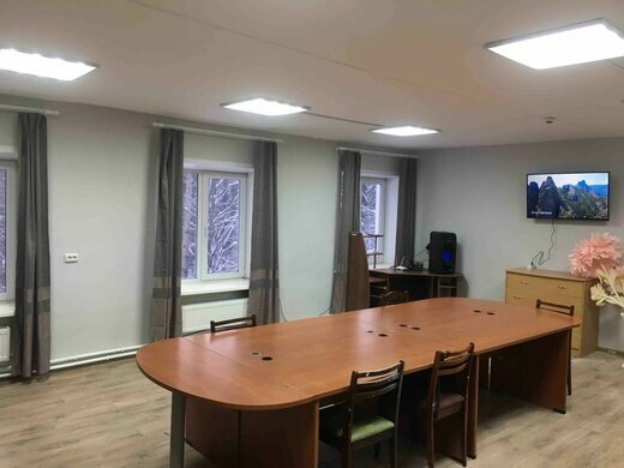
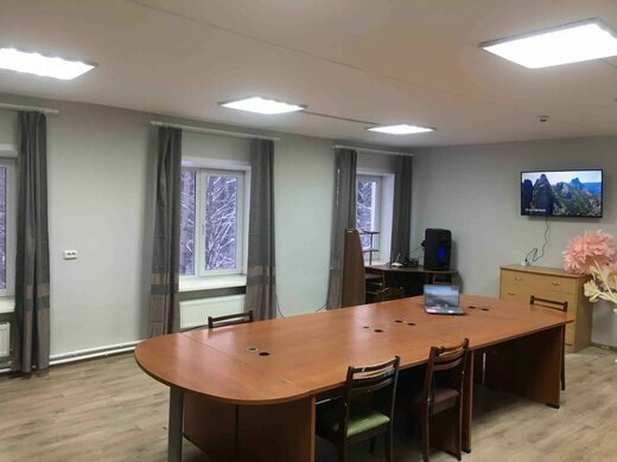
+ laptop (443, 299)
